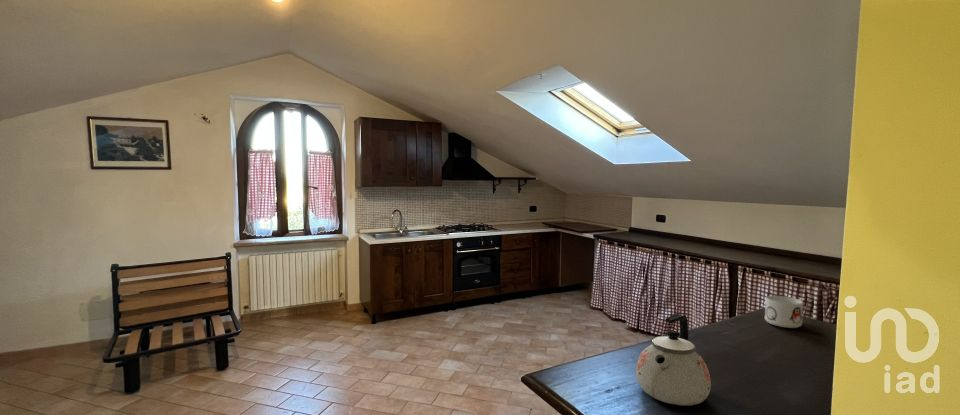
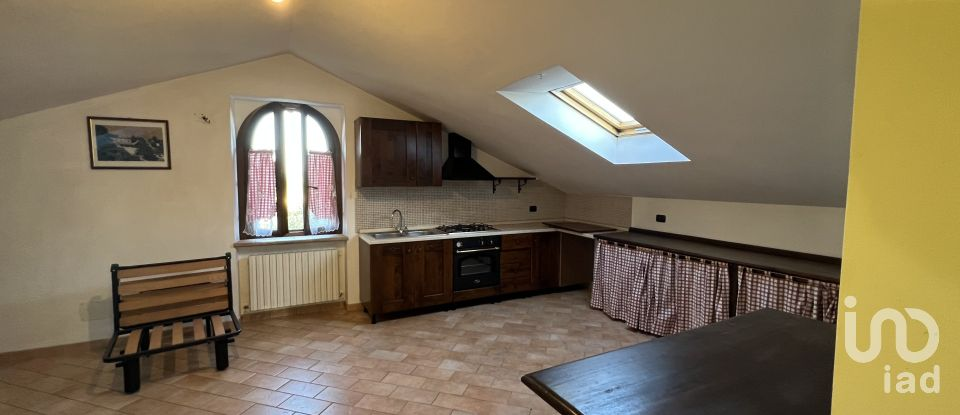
- kettle (672, 355)
- mug (785, 310)
